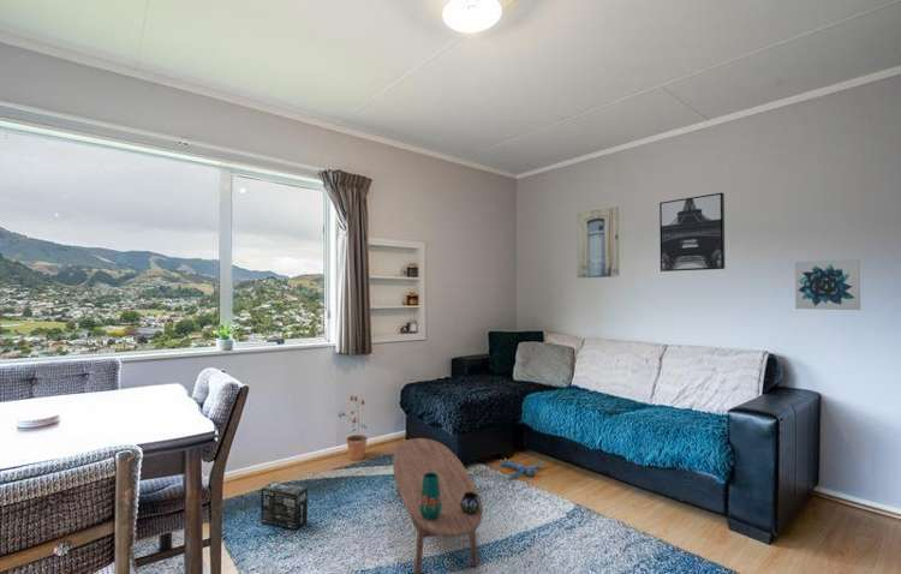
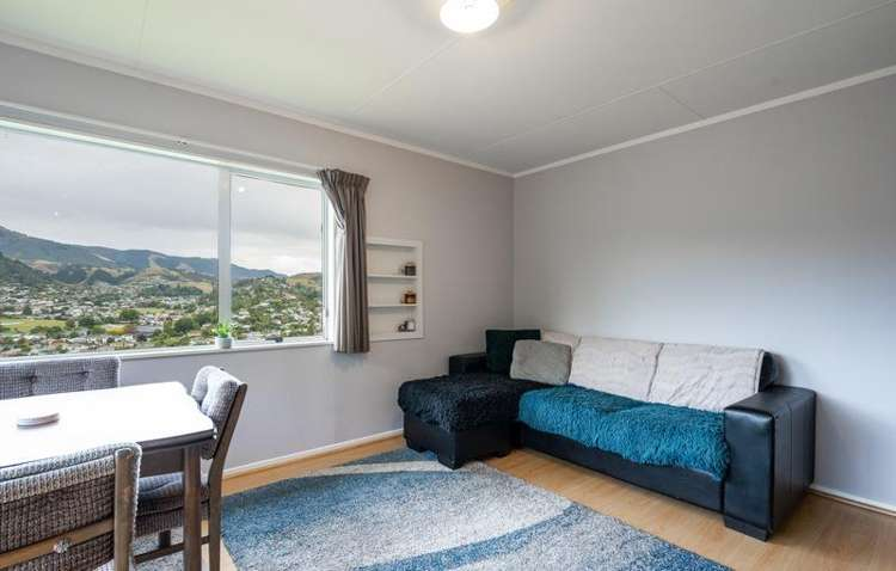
- wall art (597, 244)
- plush toy (517, 466)
- vase (440, 496)
- box (284, 504)
- potted plant (354, 429)
- coffee table (440, 495)
- wall art (825, 285)
- wall art (690, 233)
